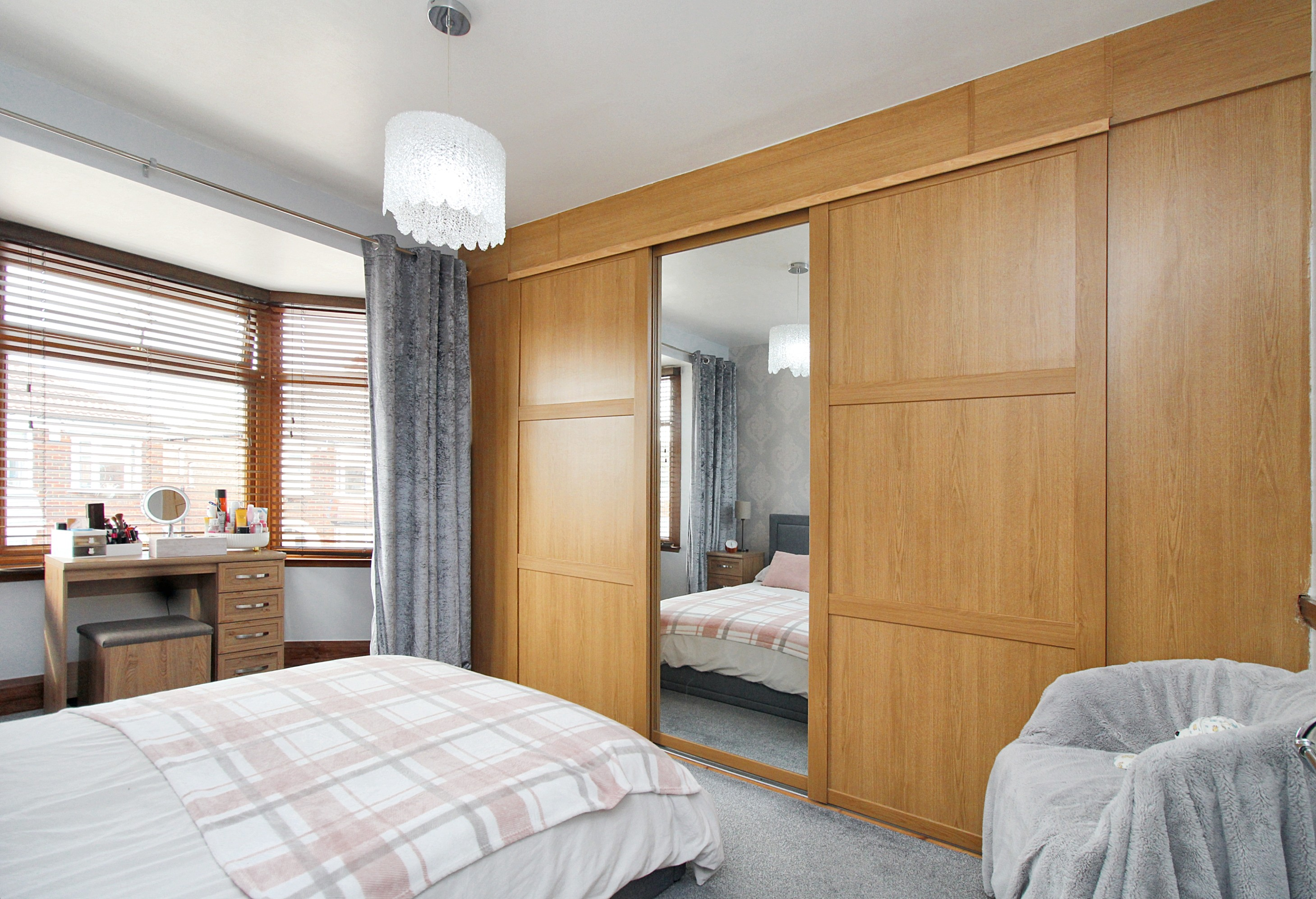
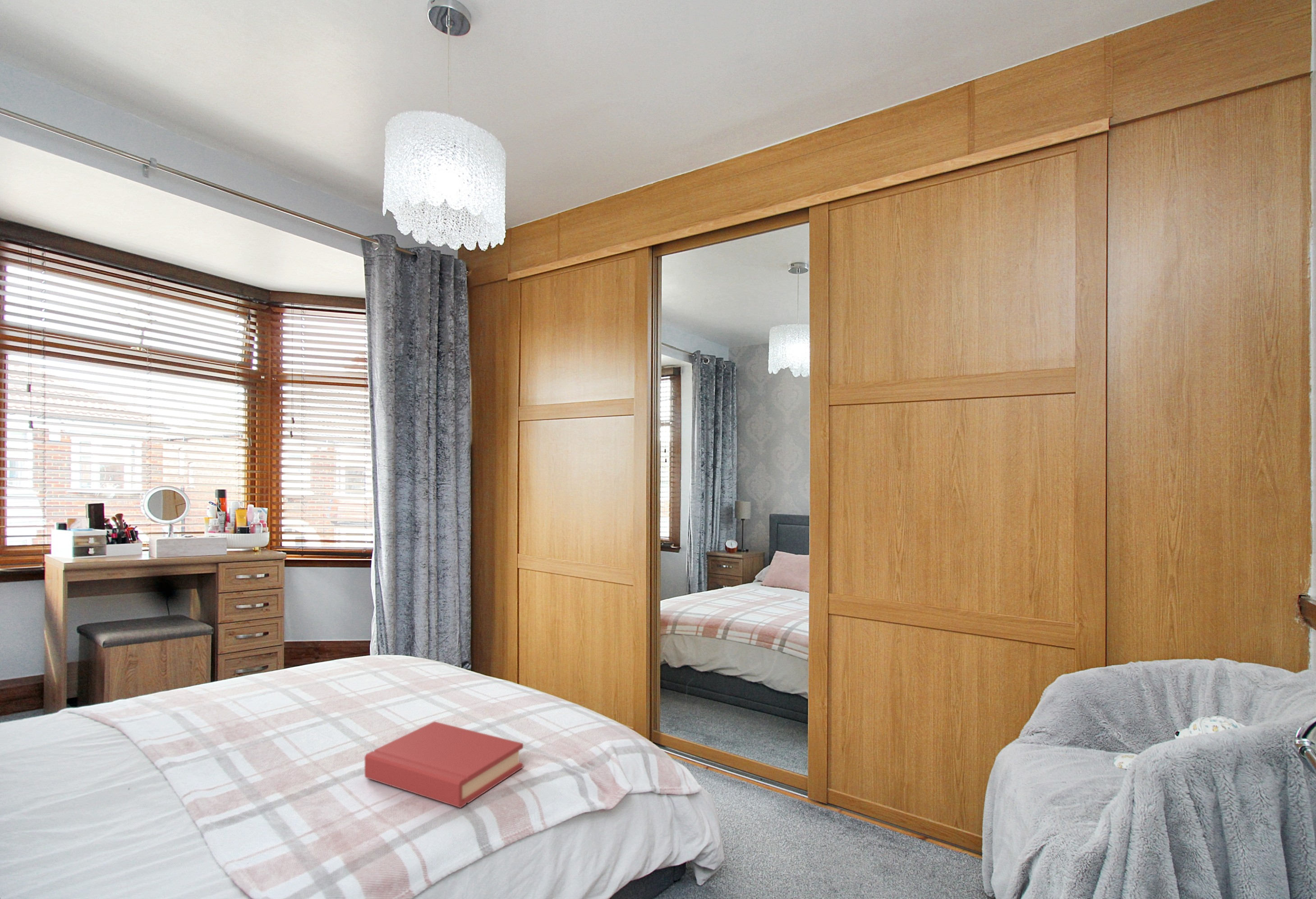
+ hardback book (445, 761)
